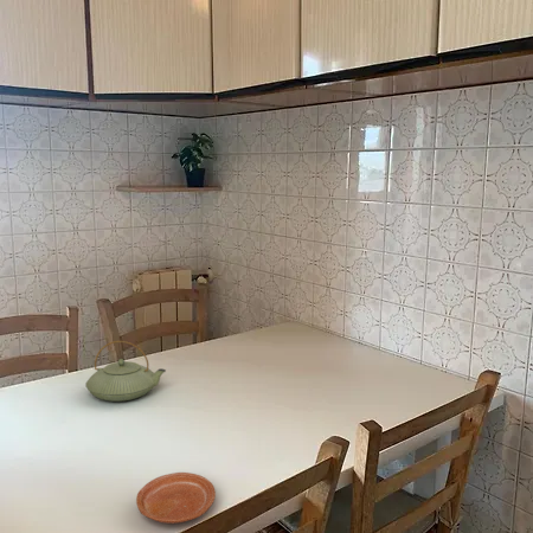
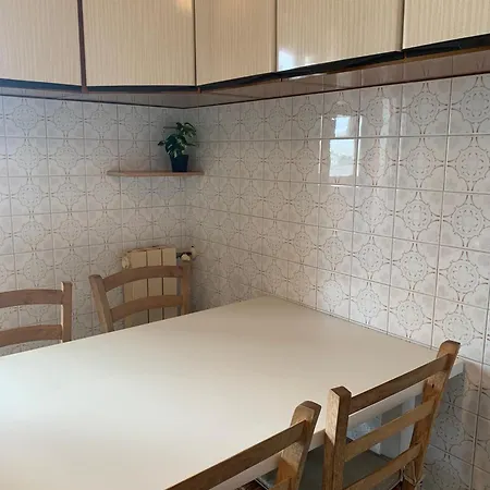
- plate (176, 502)
- teapot (126, 367)
